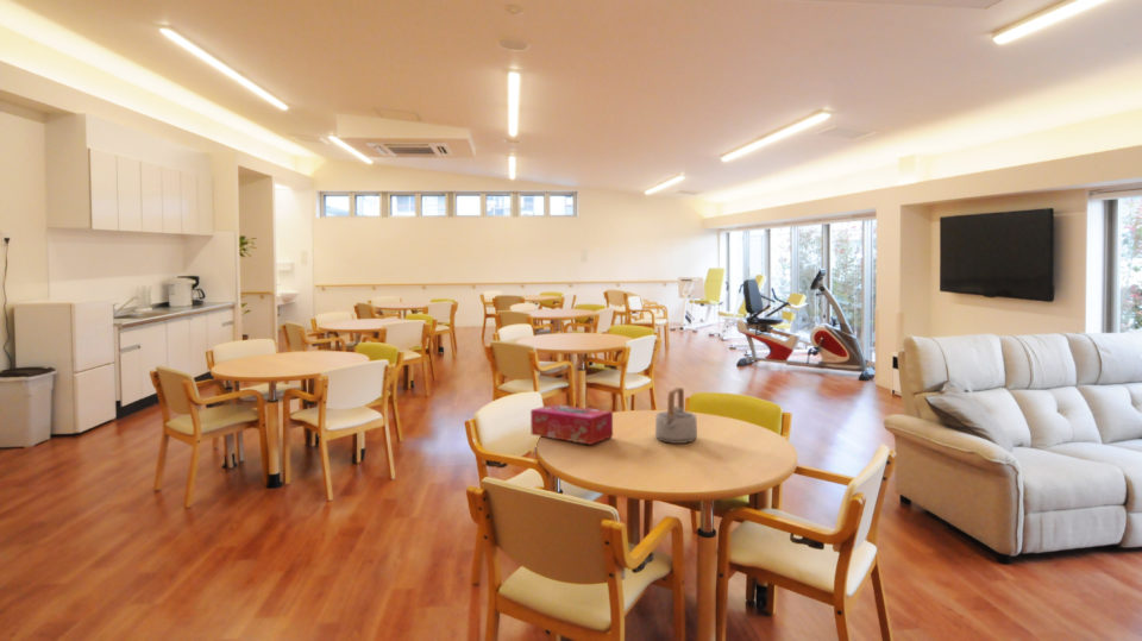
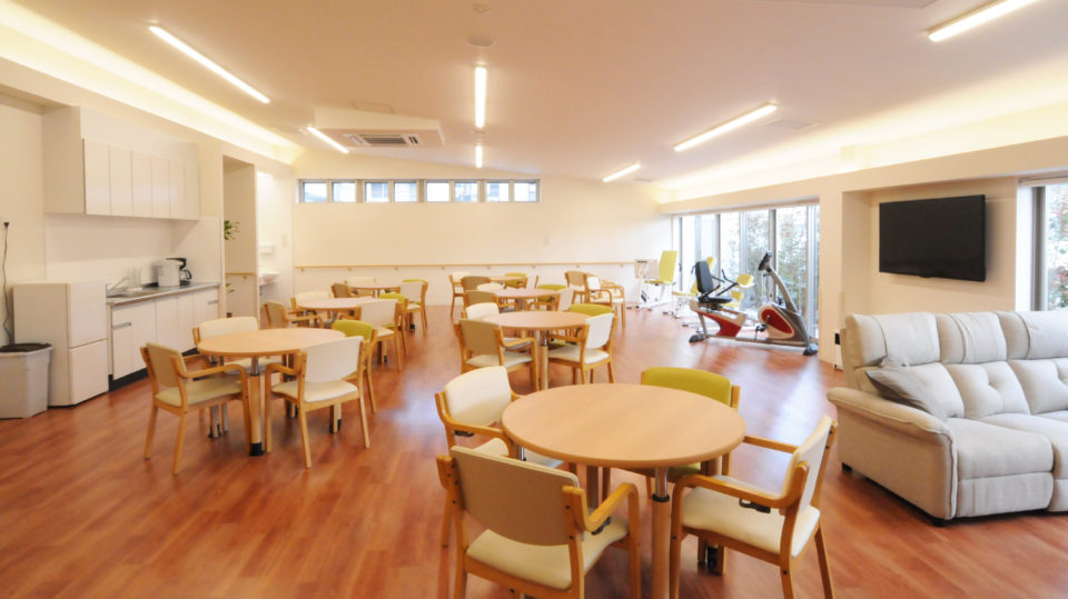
- teapot (674, 415)
- tissue box (571, 422)
